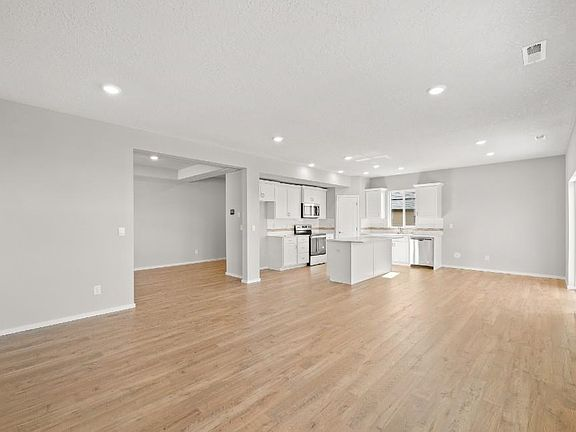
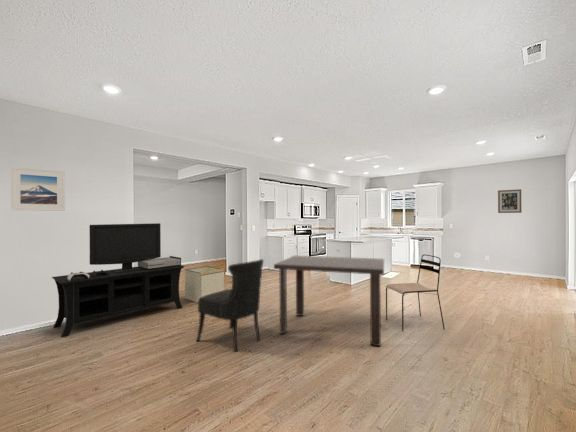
+ dining chair (230, 298)
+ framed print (39, 189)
+ wall art (509, 201)
+ dining chair (413, 289)
+ storage bin (204, 283)
+ dining table (332, 271)
+ media console (124, 270)
